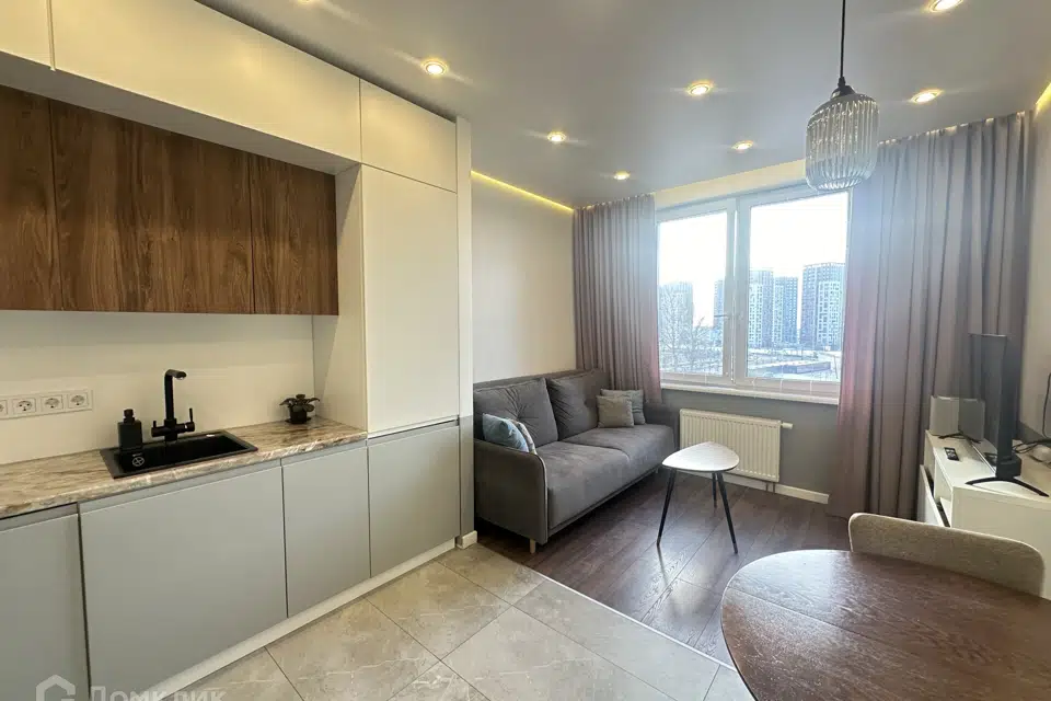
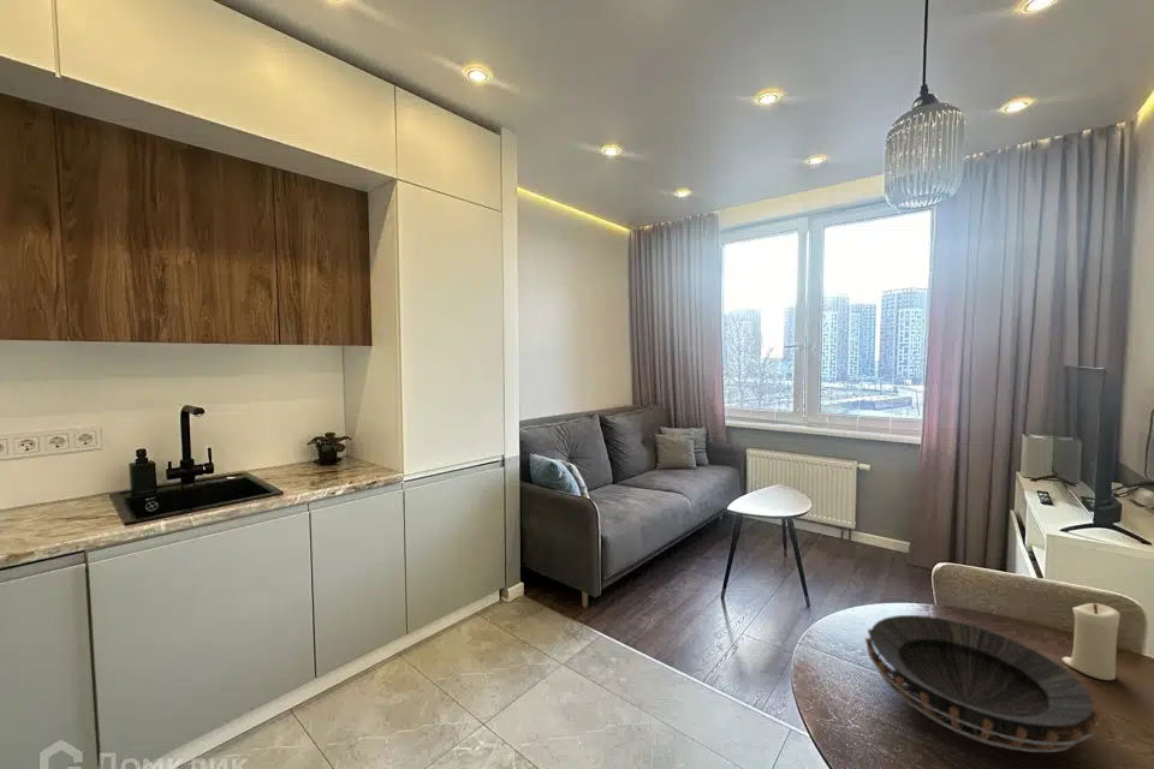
+ decorative bowl (965, 682)
+ candle (1091, 636)
